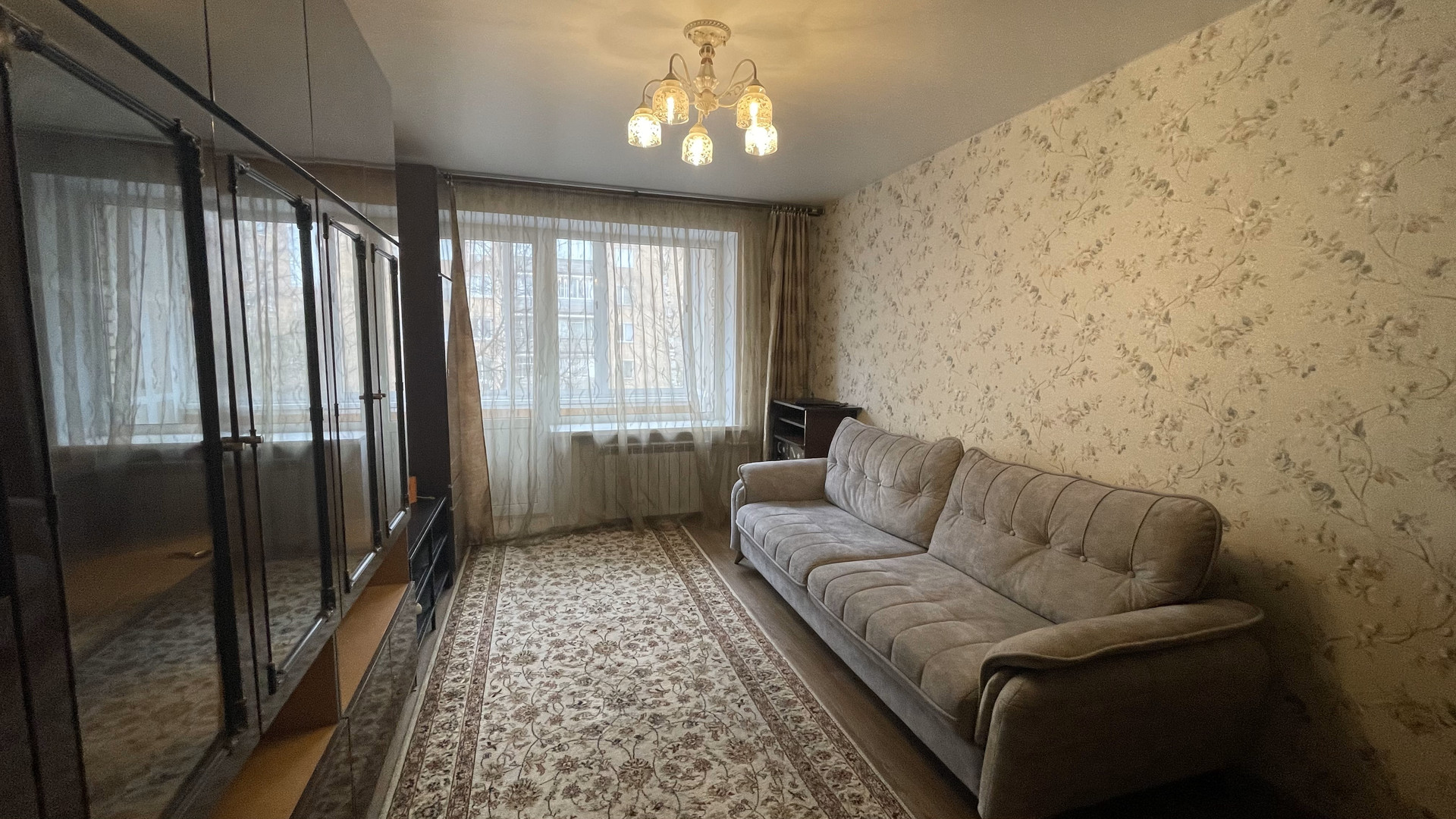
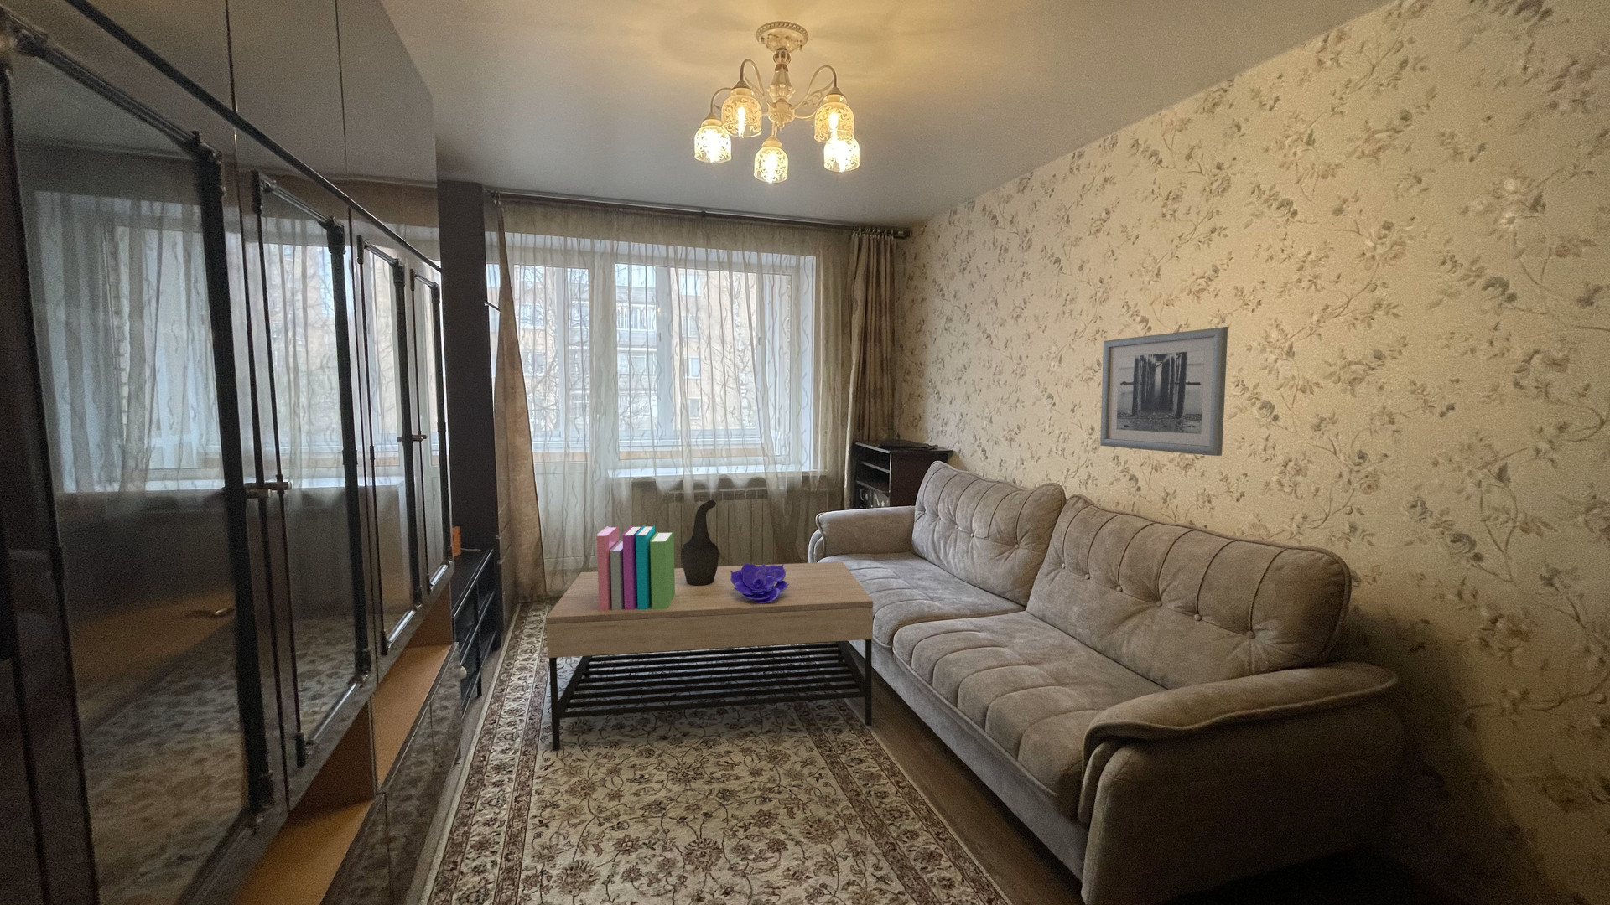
+ wall art (1157, 392)
+ books (637, 565)
+ decorative vase (699, 540)
+ decorative bowl (759, 580)
+ coffee table (717, 643)
